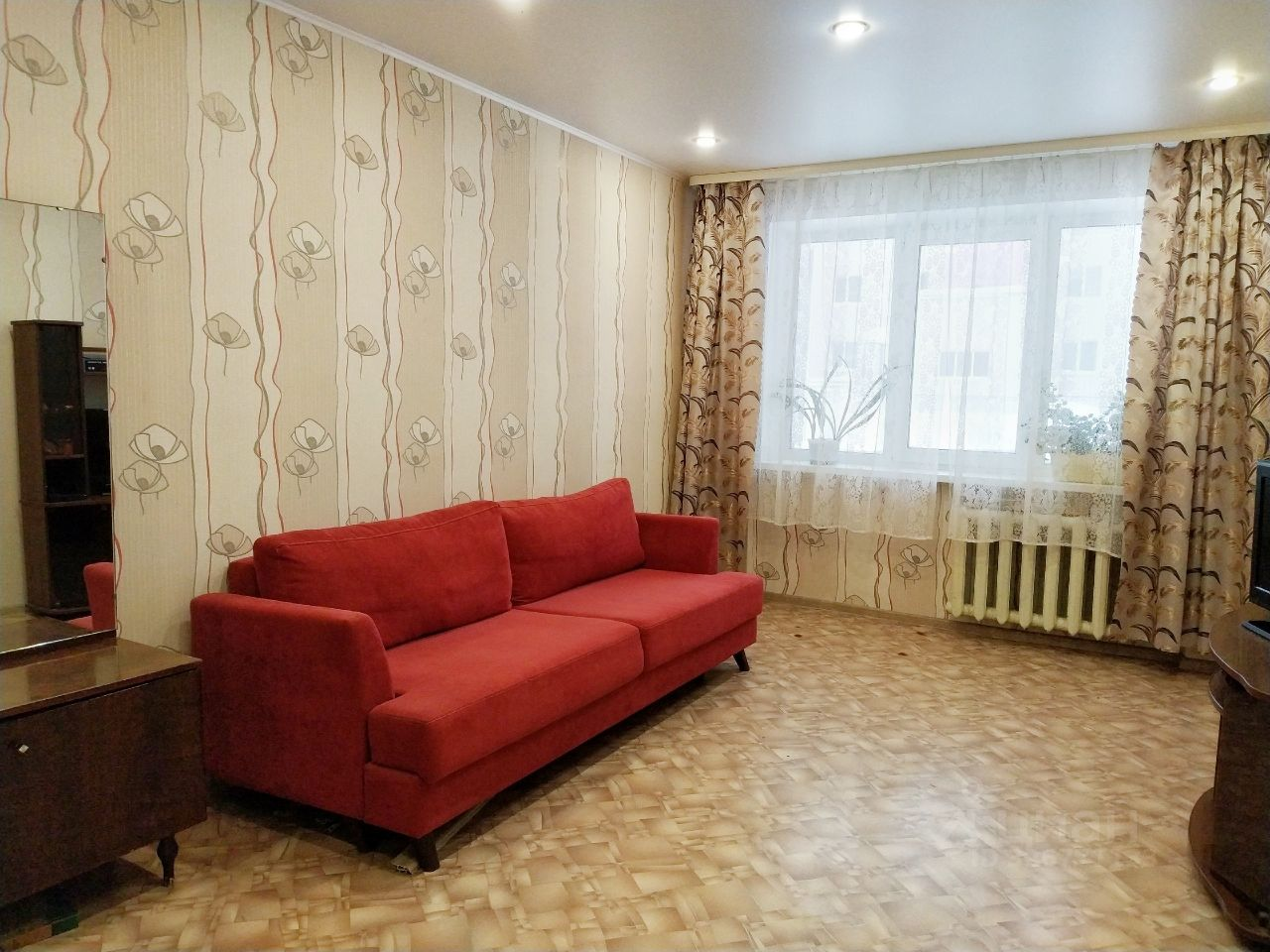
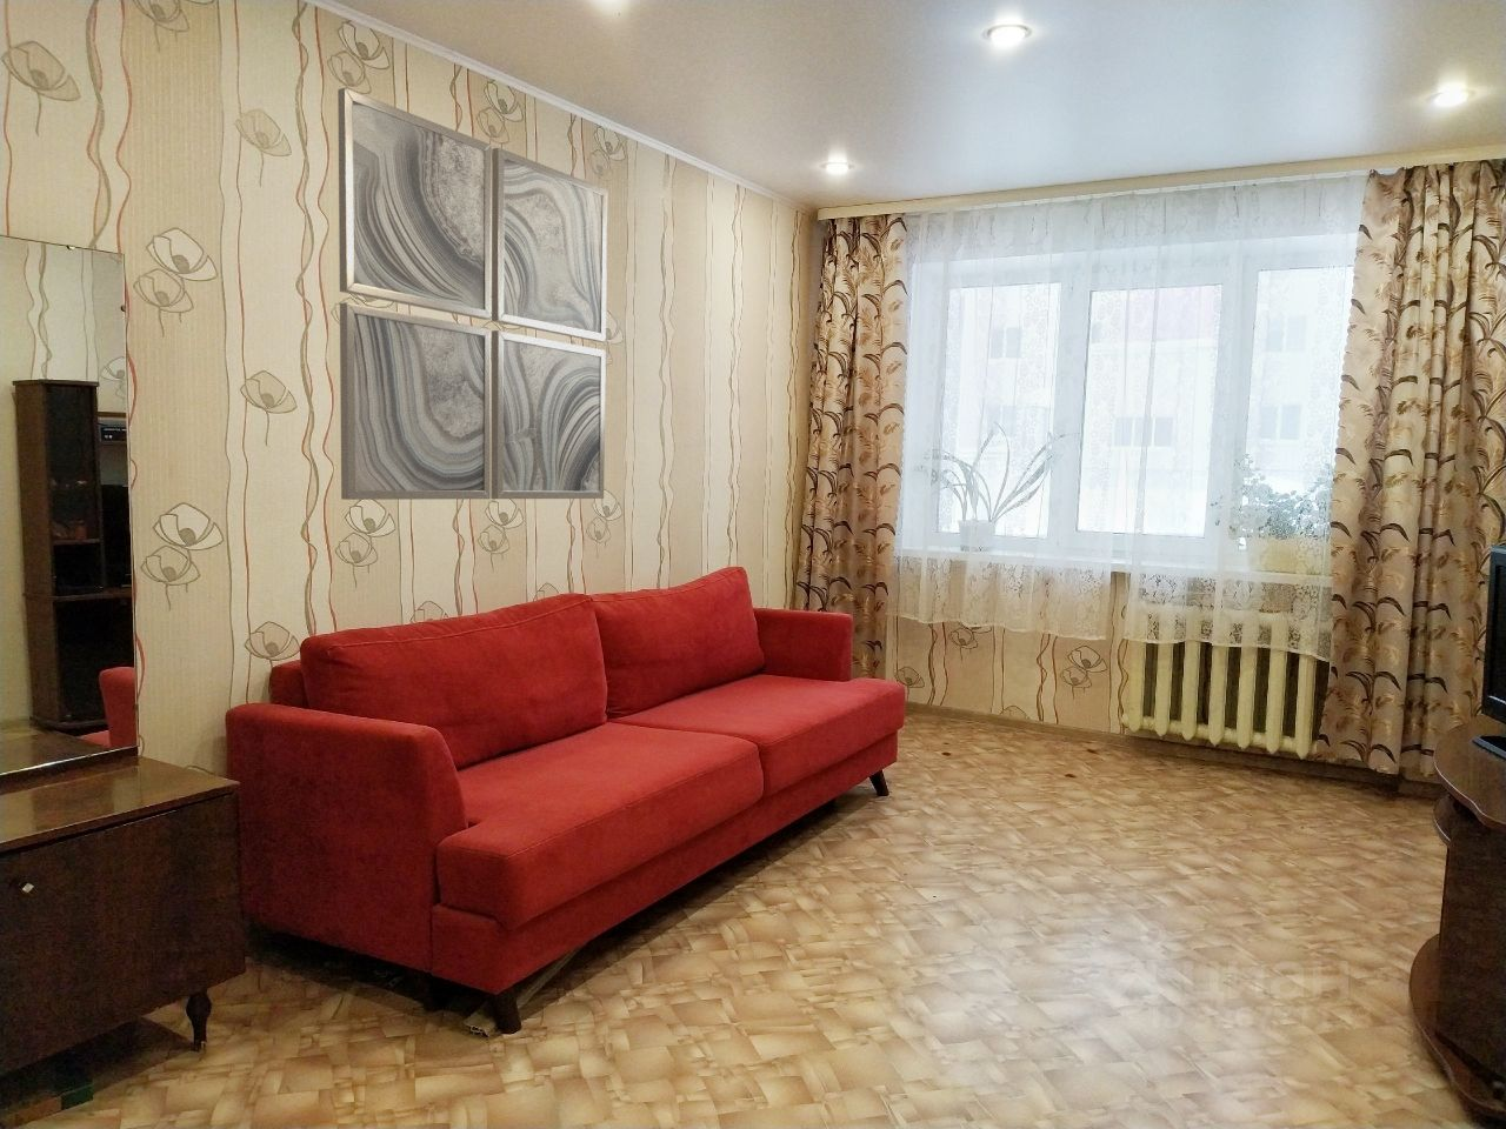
+ wall art (492, 320)
